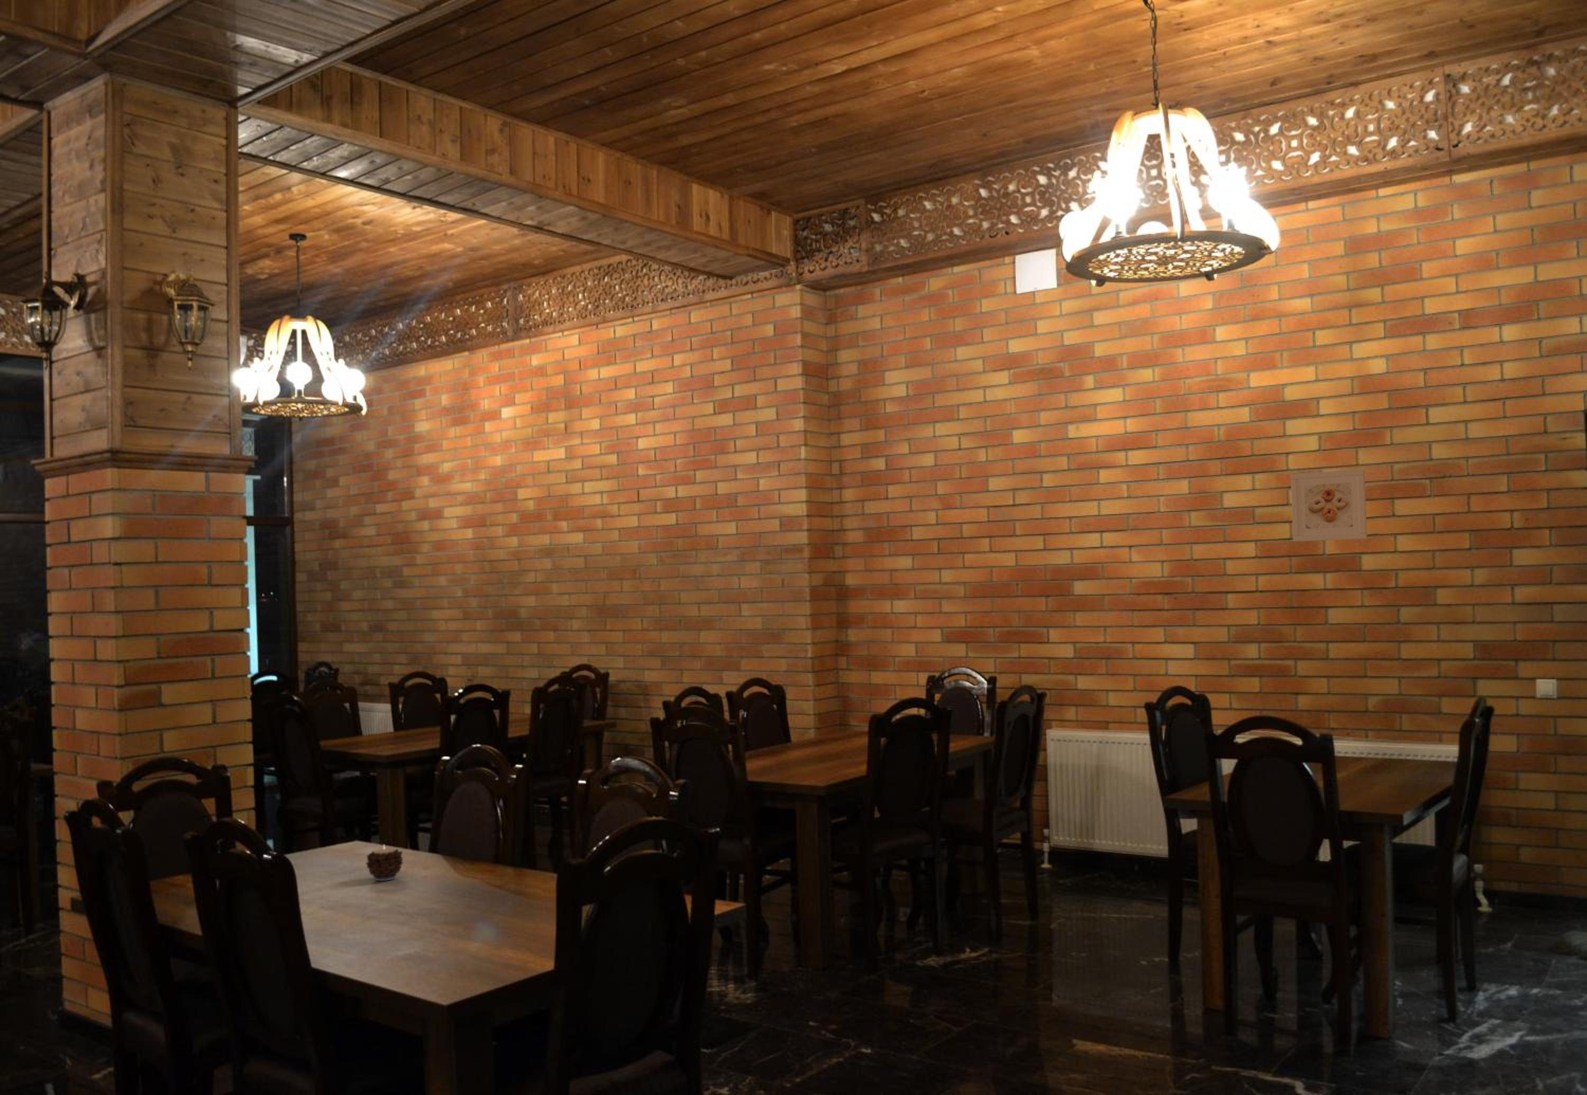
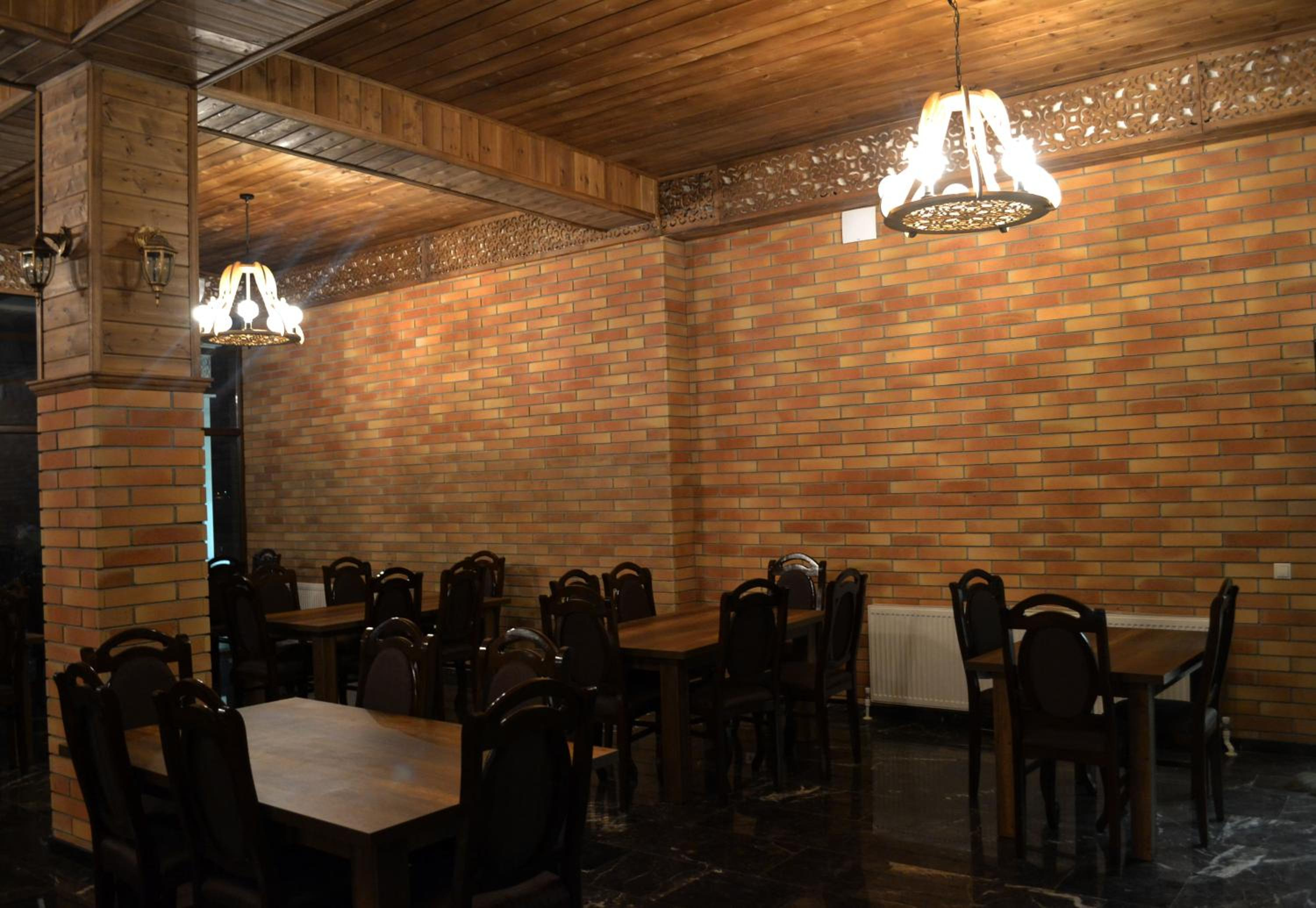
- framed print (1328, 505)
- candle (385, 861)
